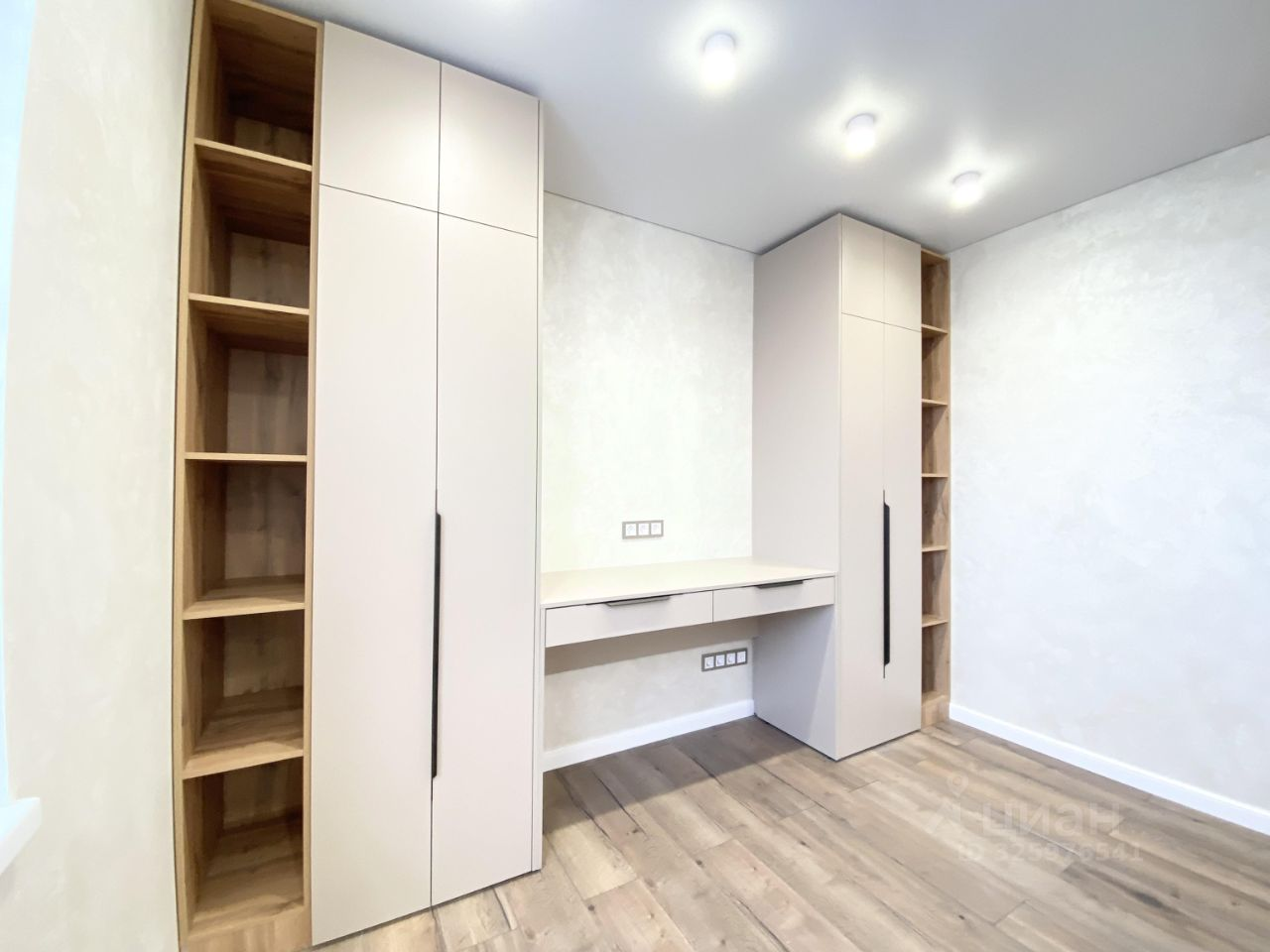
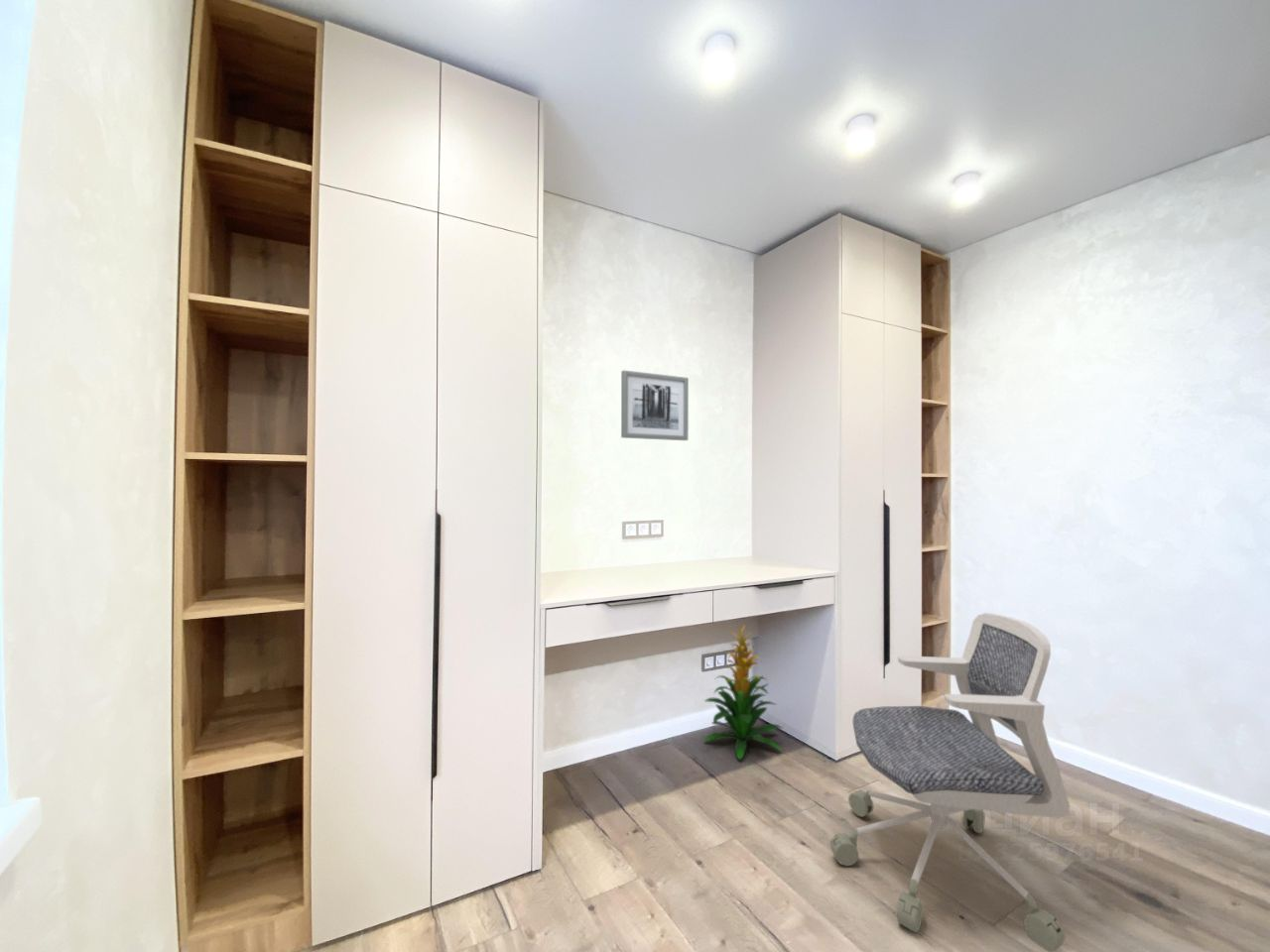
+ office chair (938, 743)
+ indoor plant (741, 682)
+ wall art (656, 407)
